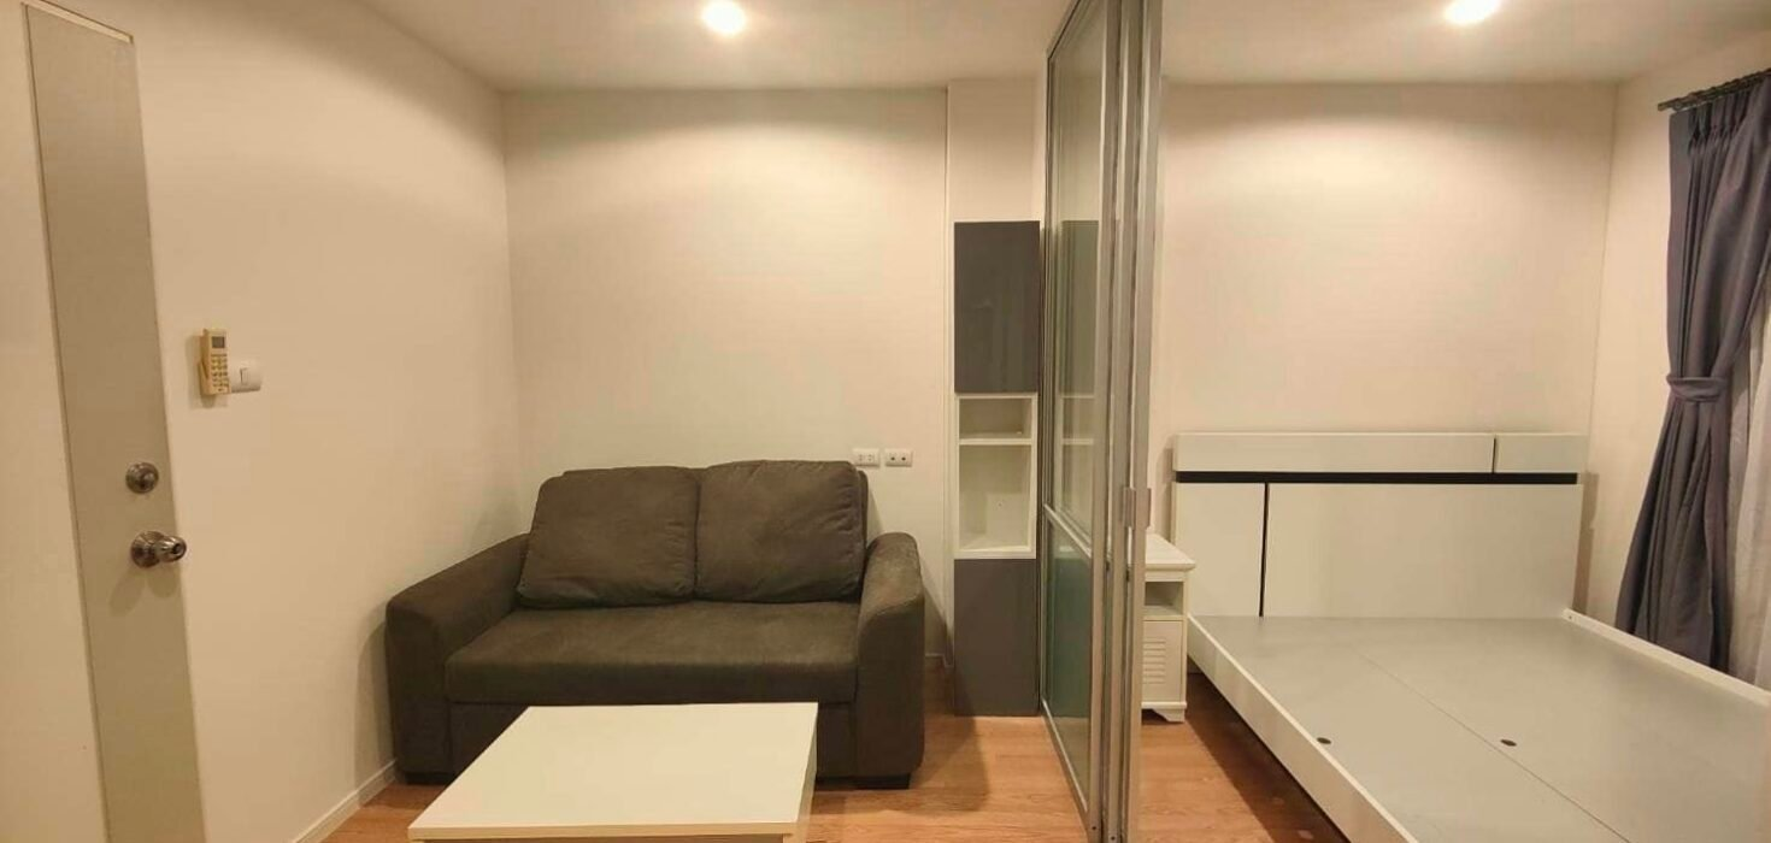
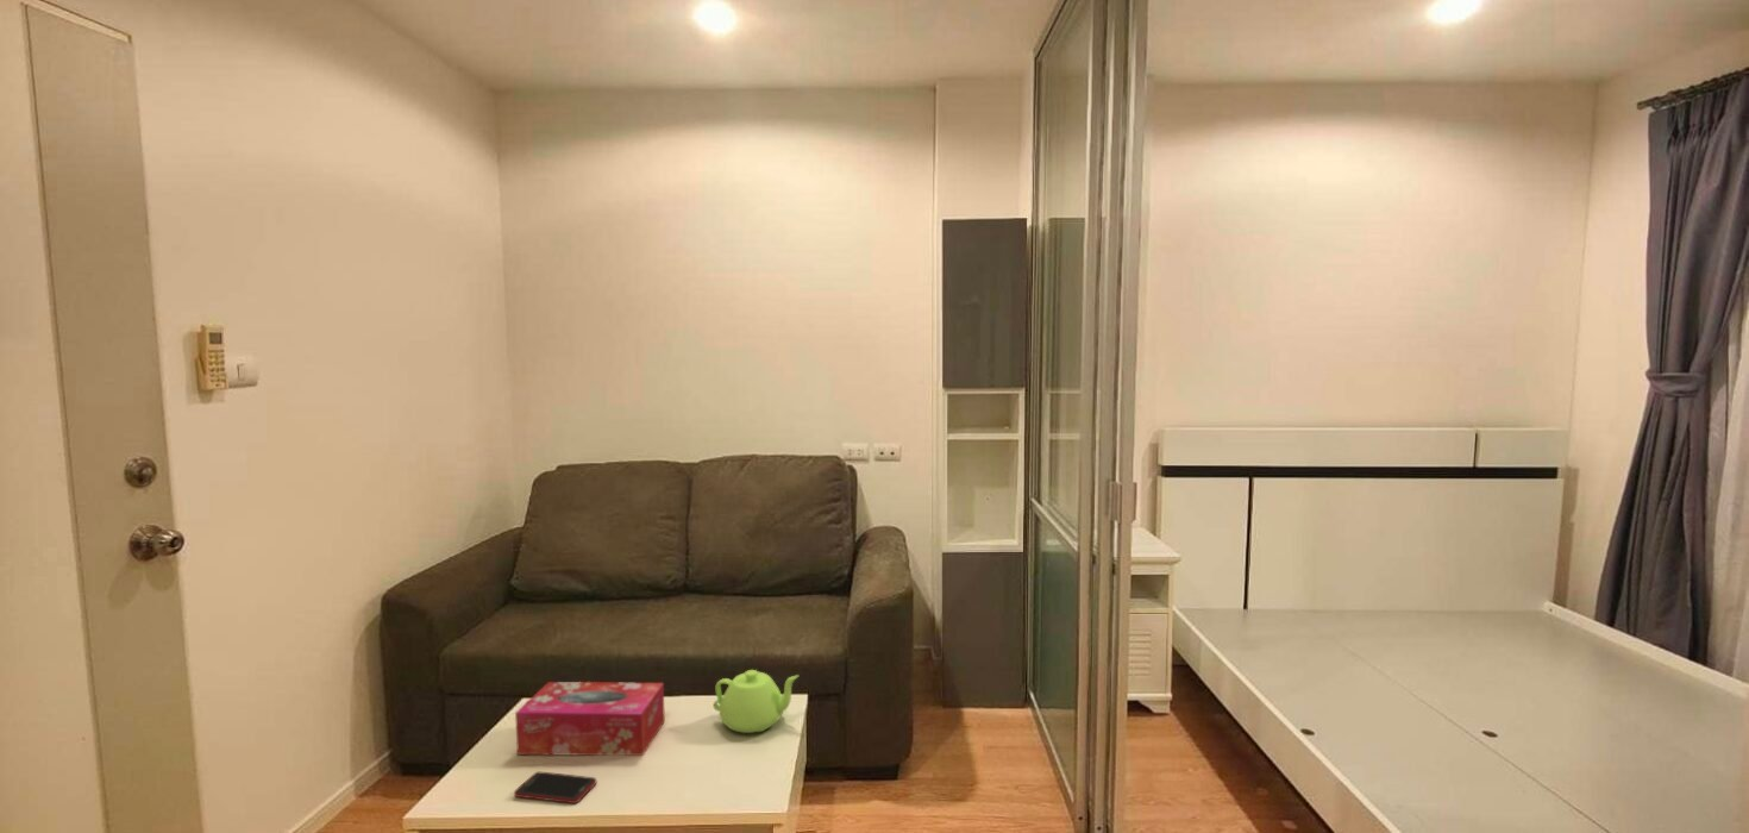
+ cell phone (556, 787)
+ teapot (756, 697)
+ tissue box (593, 716)
